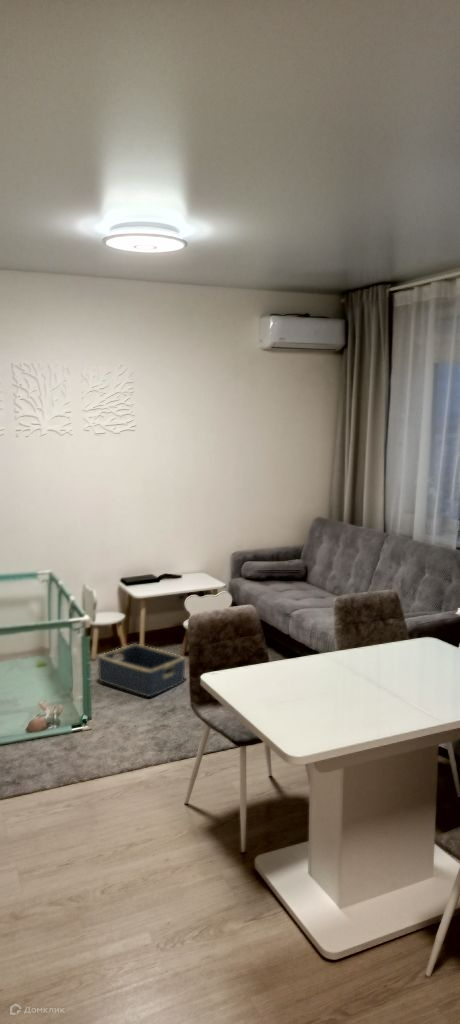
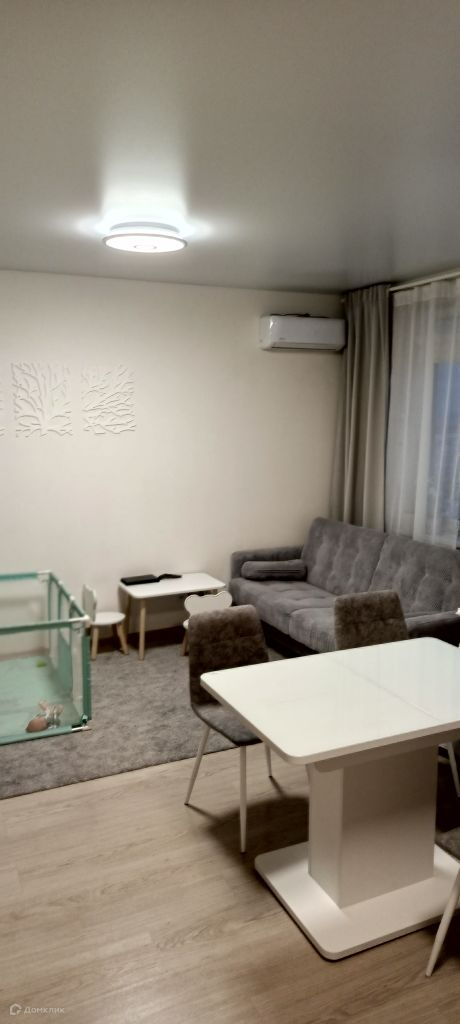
- basket (141, 669)
